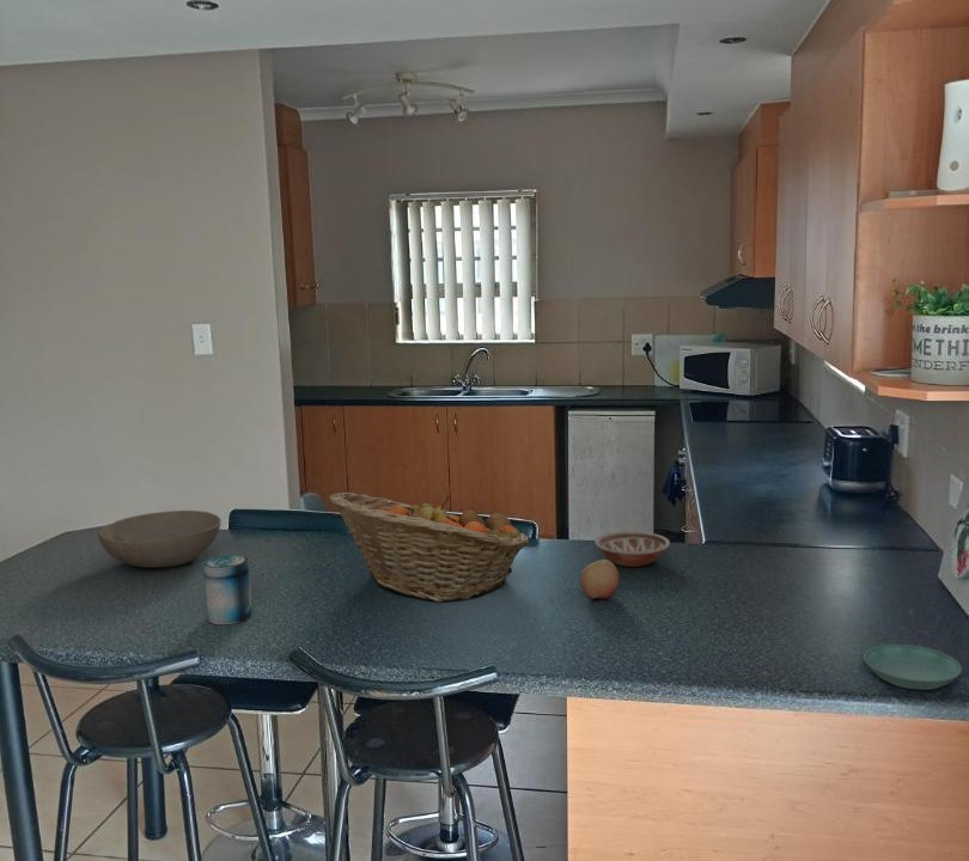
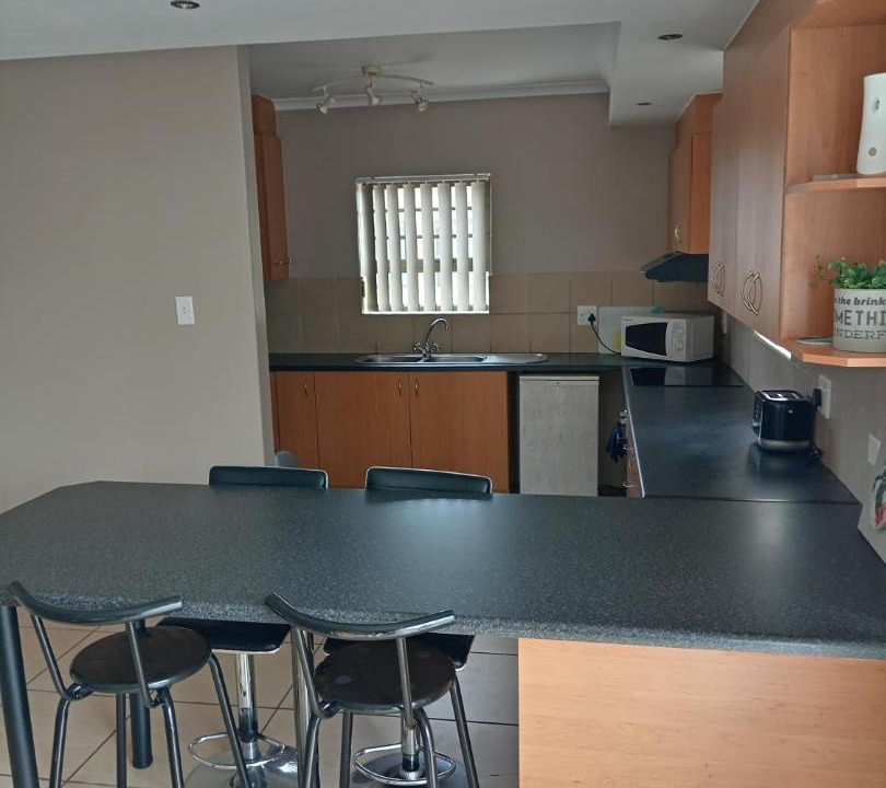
- saucer (910, 668)
- beverage can (227, 588)
- fruit basket (427, 535)
- bowl (162, 542)
- fruit (599, 579)
- bowl (632, 551)
